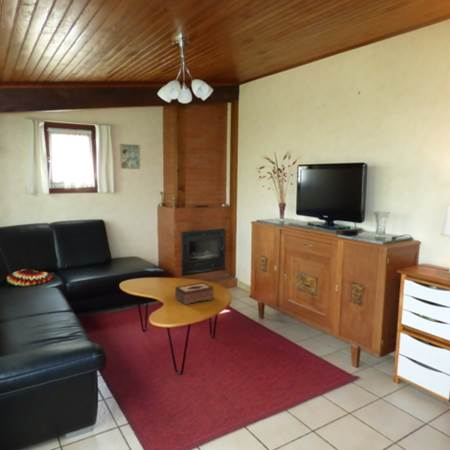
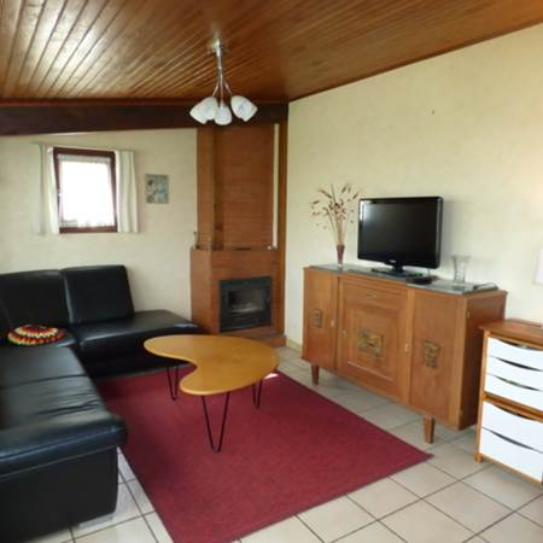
- tissue box (194, 293)
